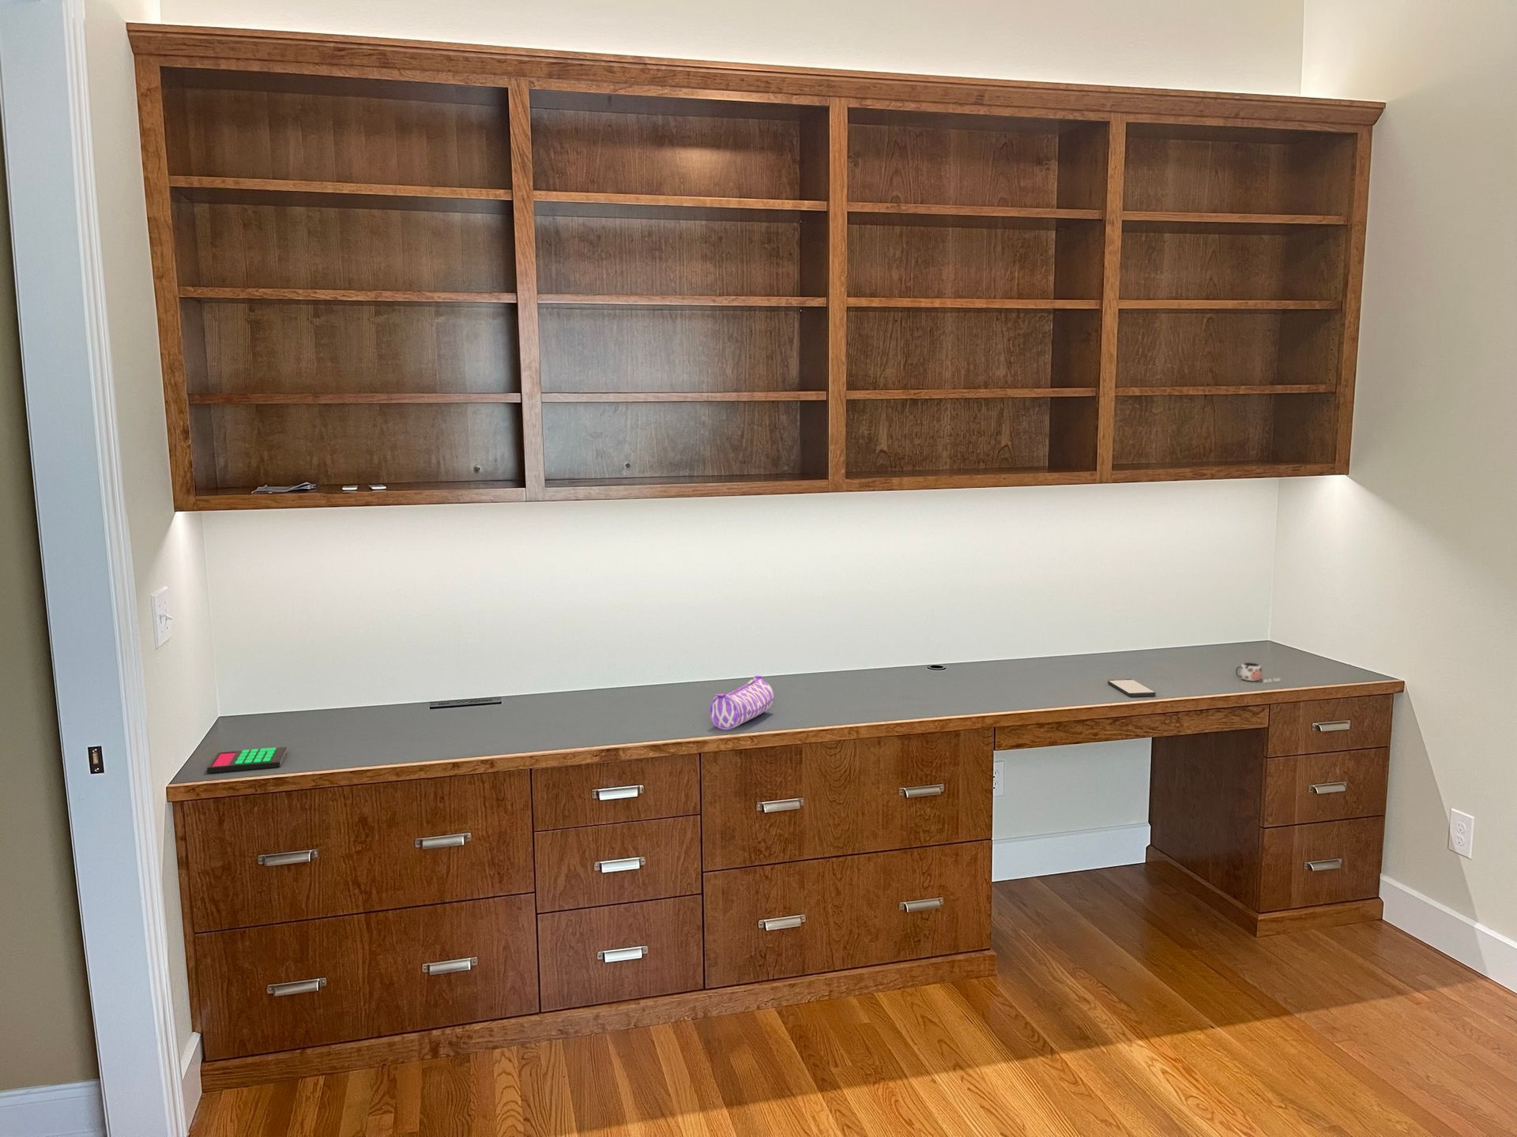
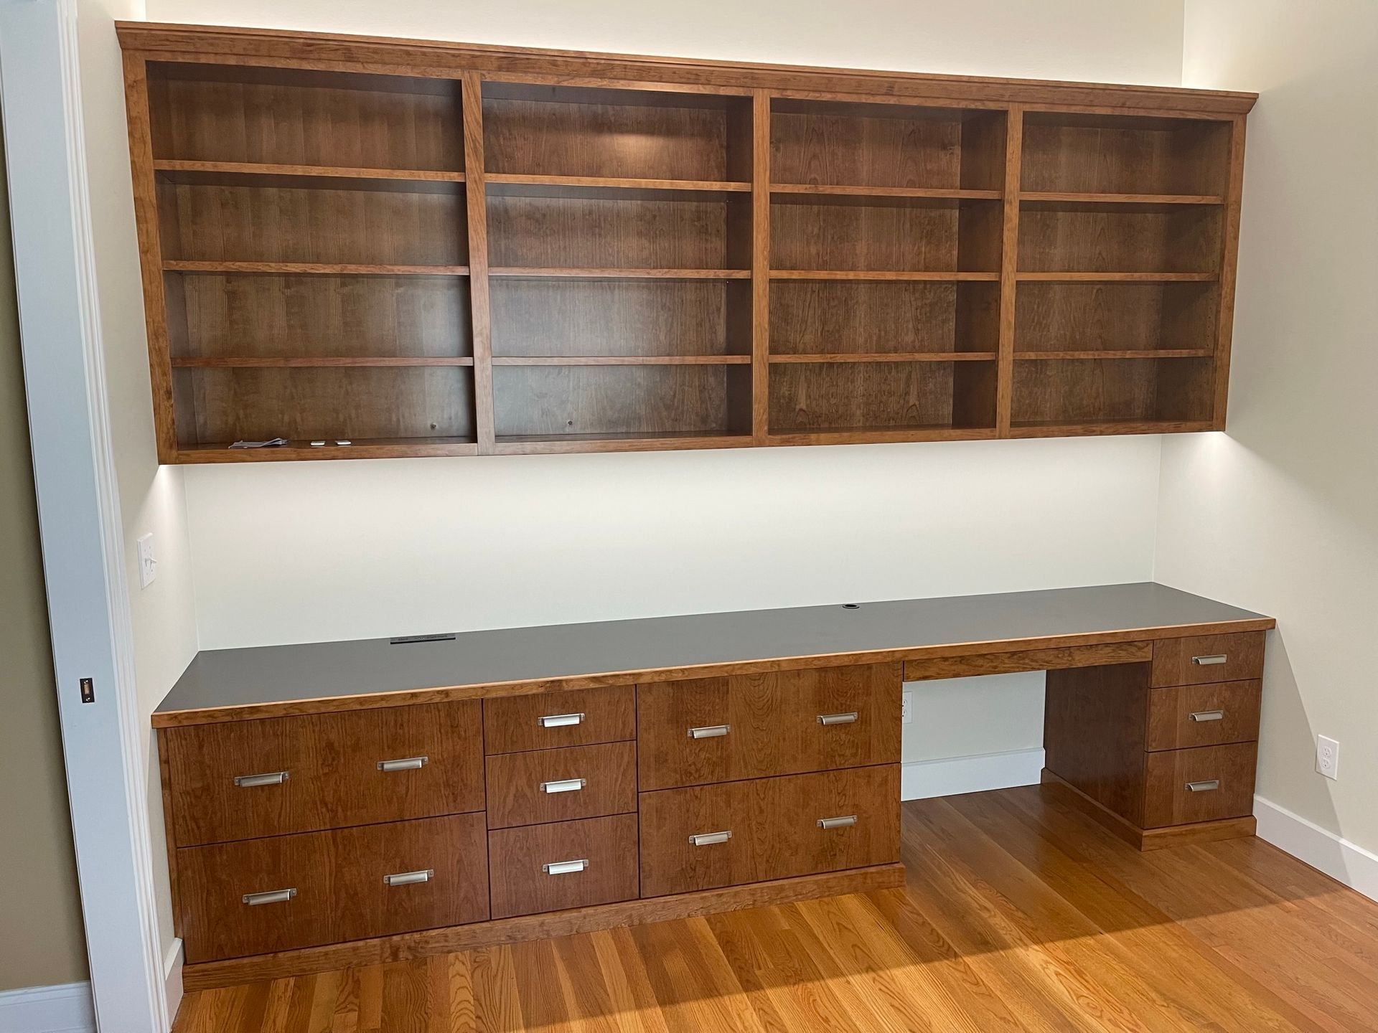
- smartphone (1131, 688)
- calculator (248, 758)
- pencil case (743, 702)
- mug (1257, 672)
